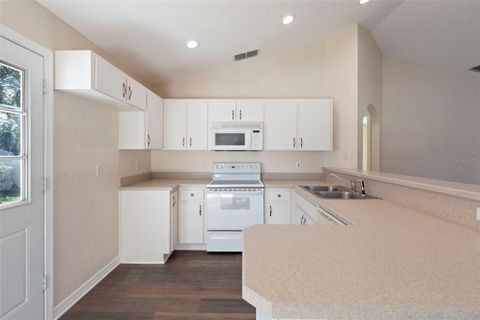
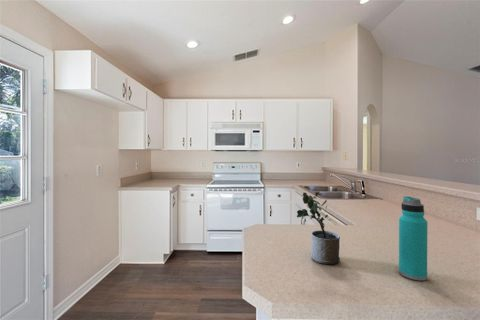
+ potted plant (319, 223)
+ water bottle (412, 236)
